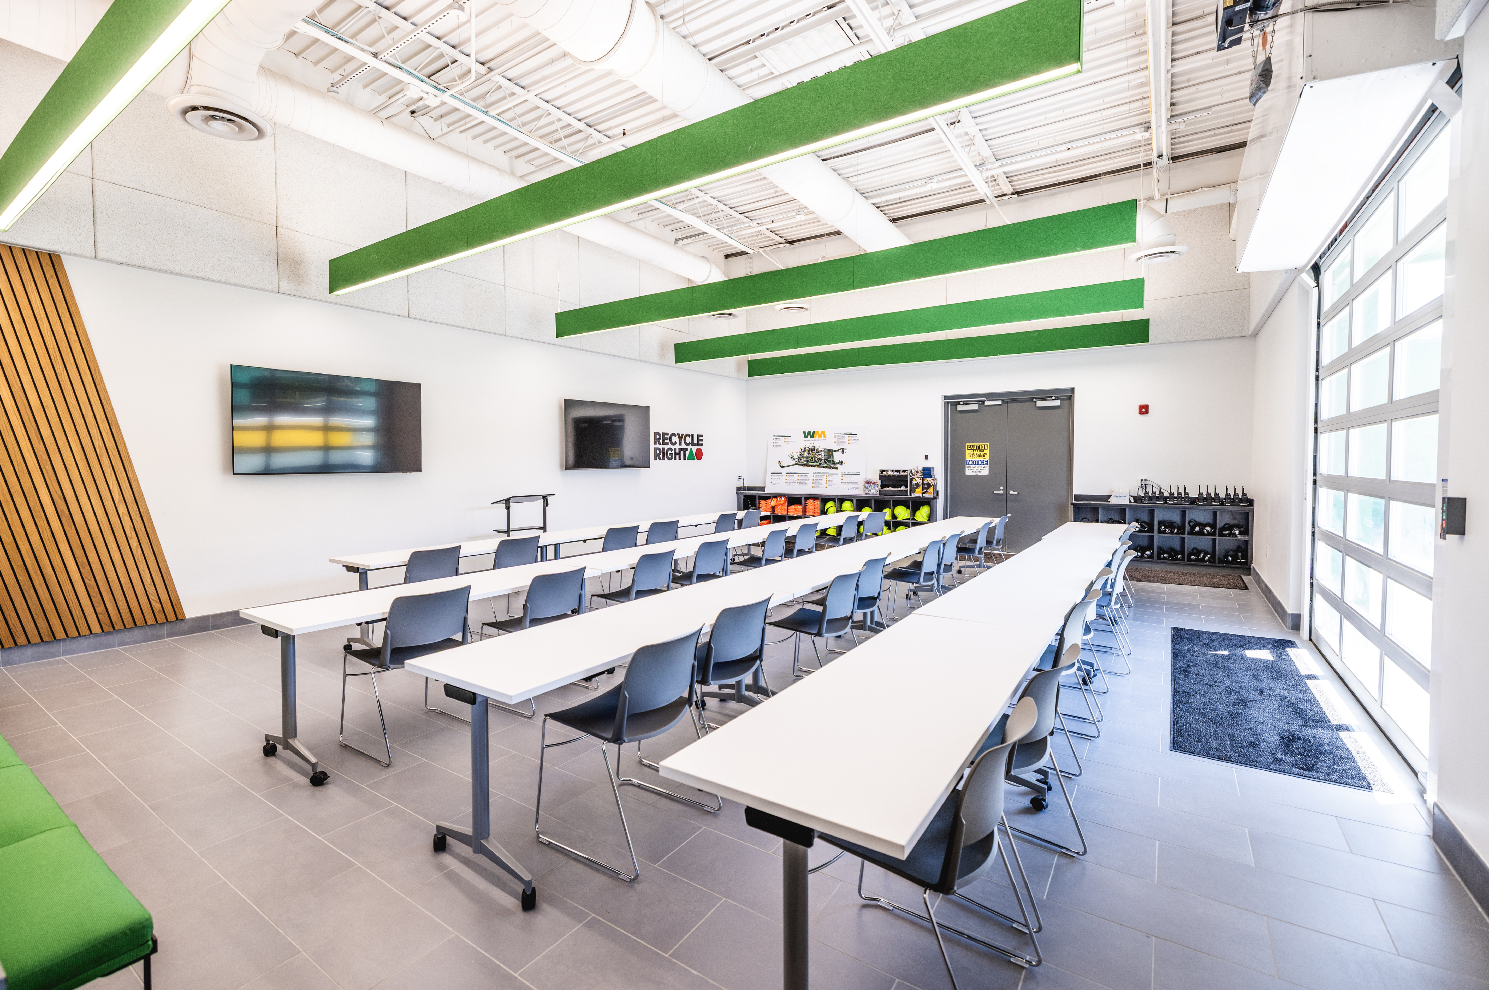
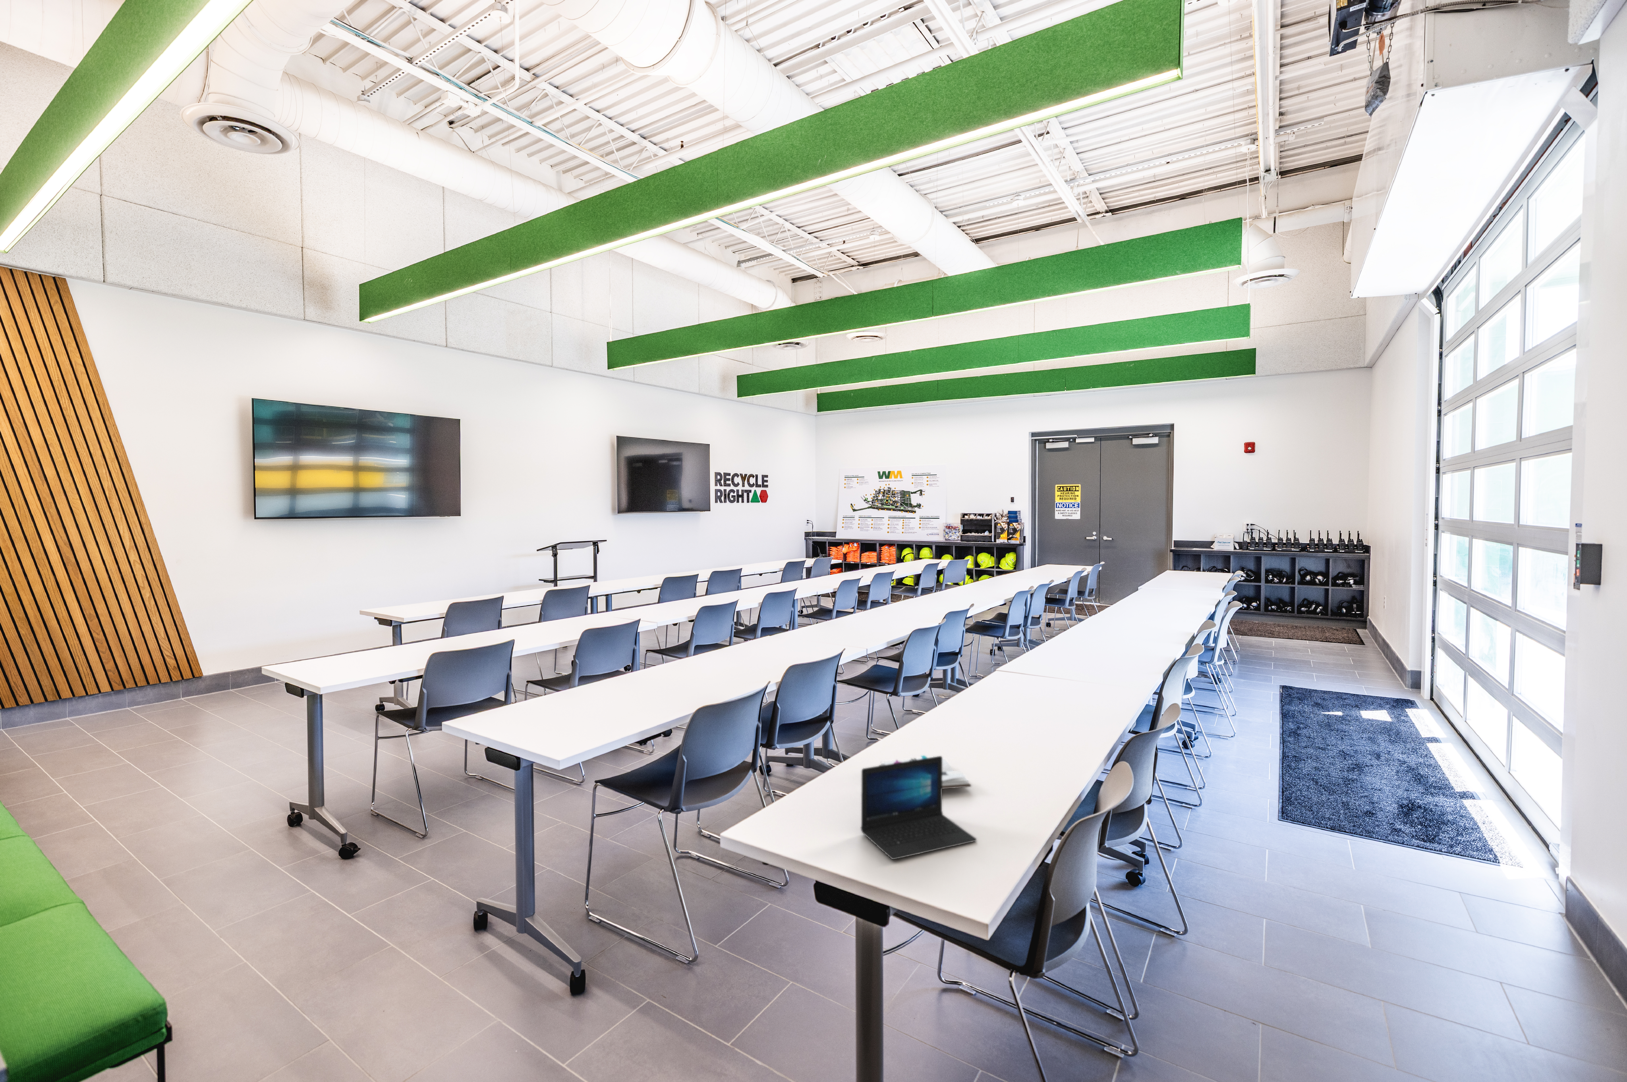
+ laptop (918, 804)
+ book (920, 758)
